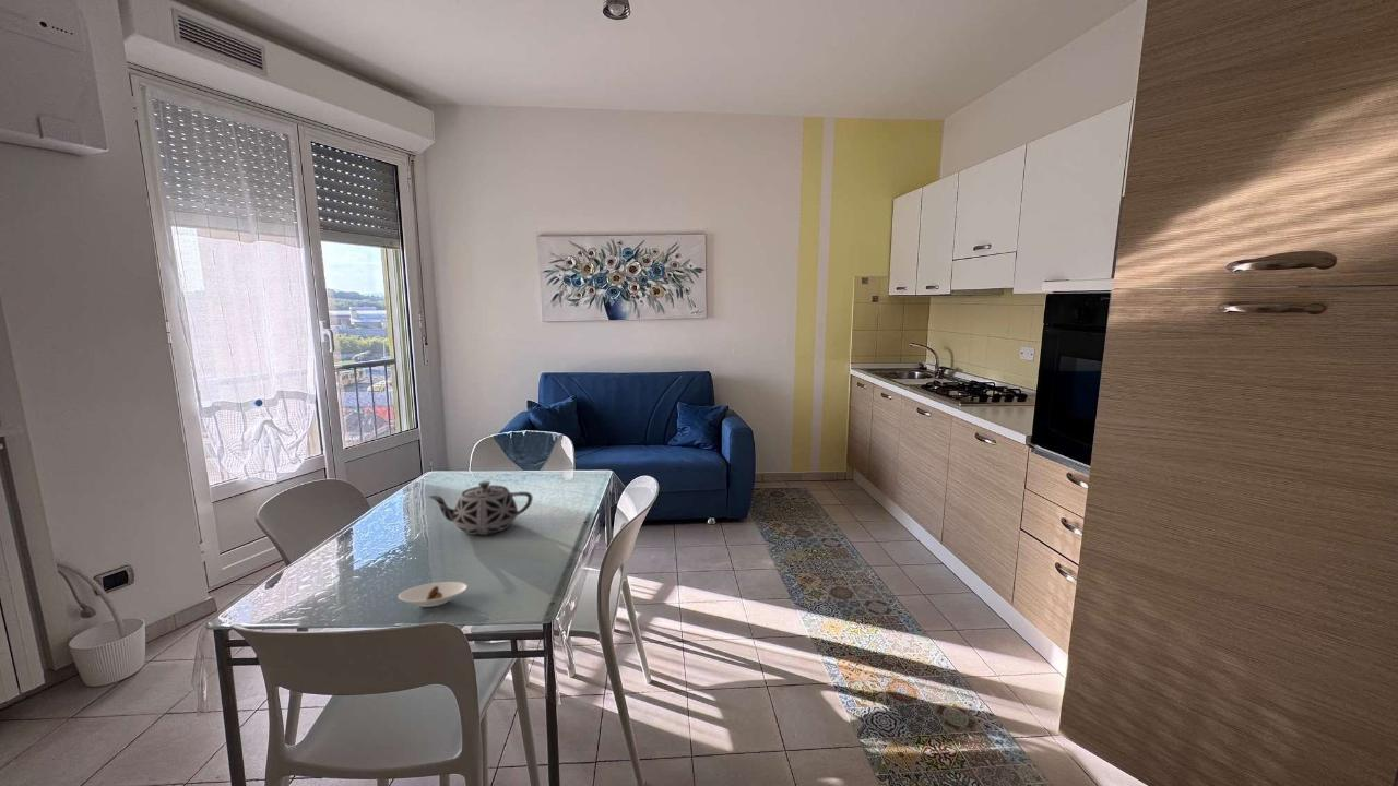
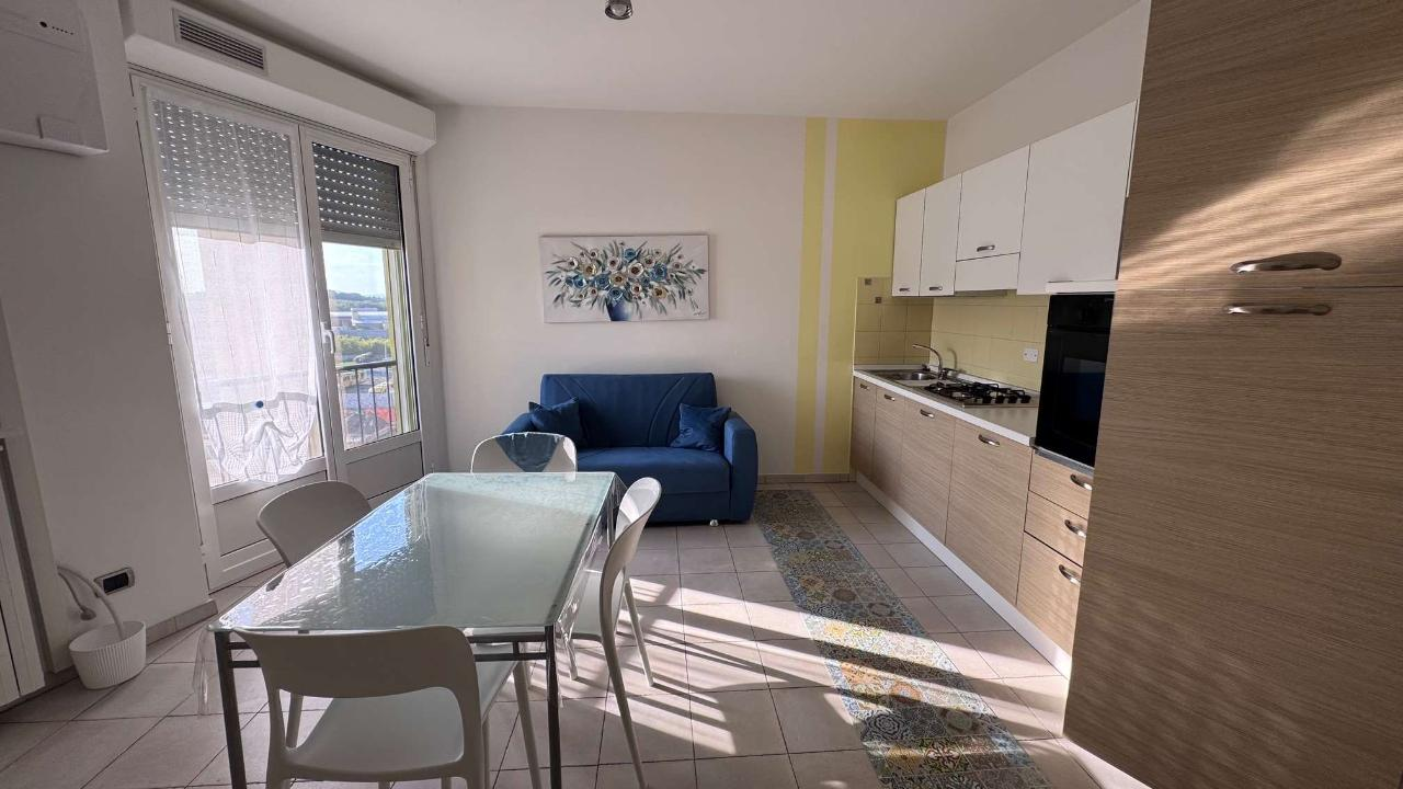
- saucer (433, 595)
- teapot (482, 504)
